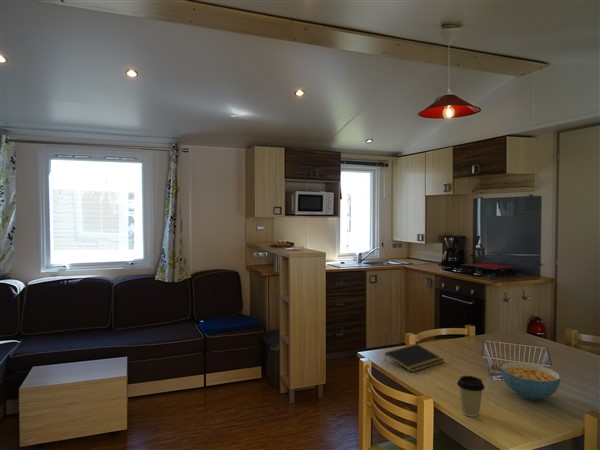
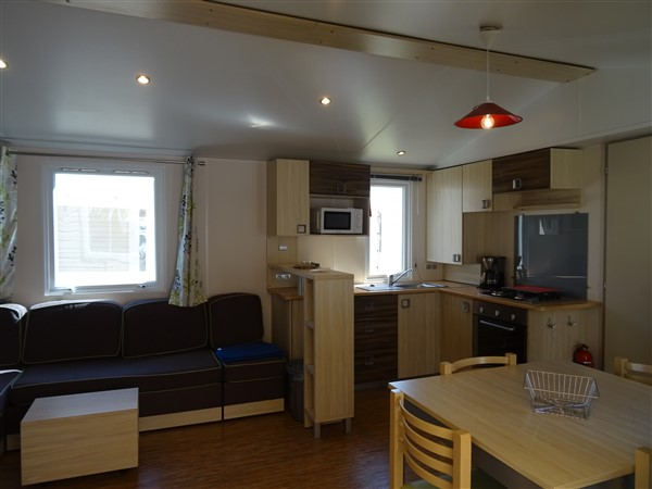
- cereal bowl (529, 383)
- coffee cup (470, 396)
- notepad (414, 357)
